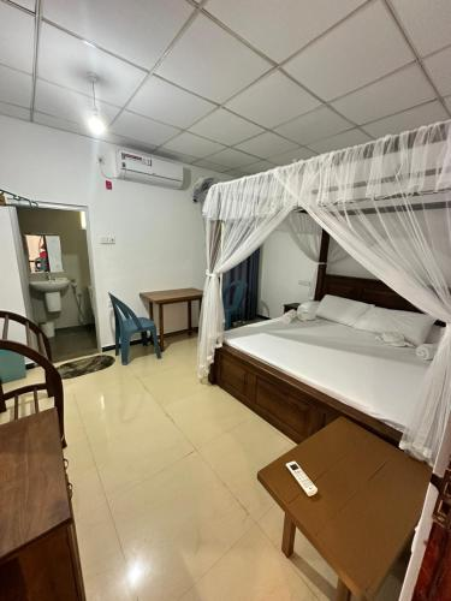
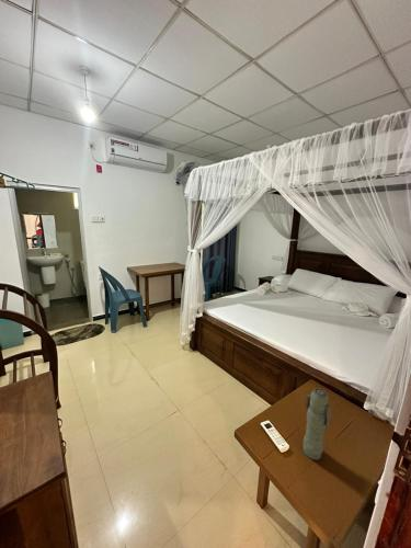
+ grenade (316, 422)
